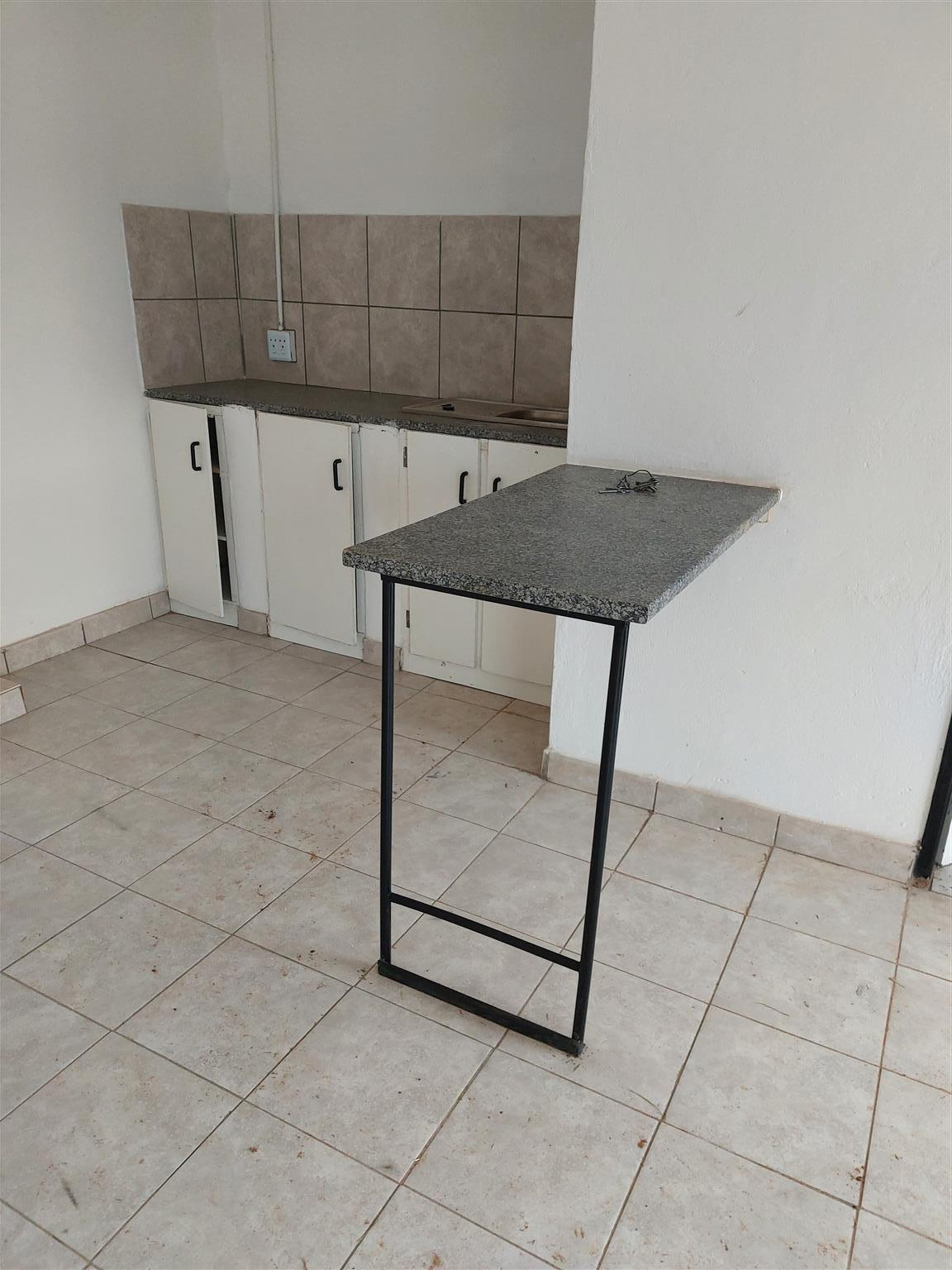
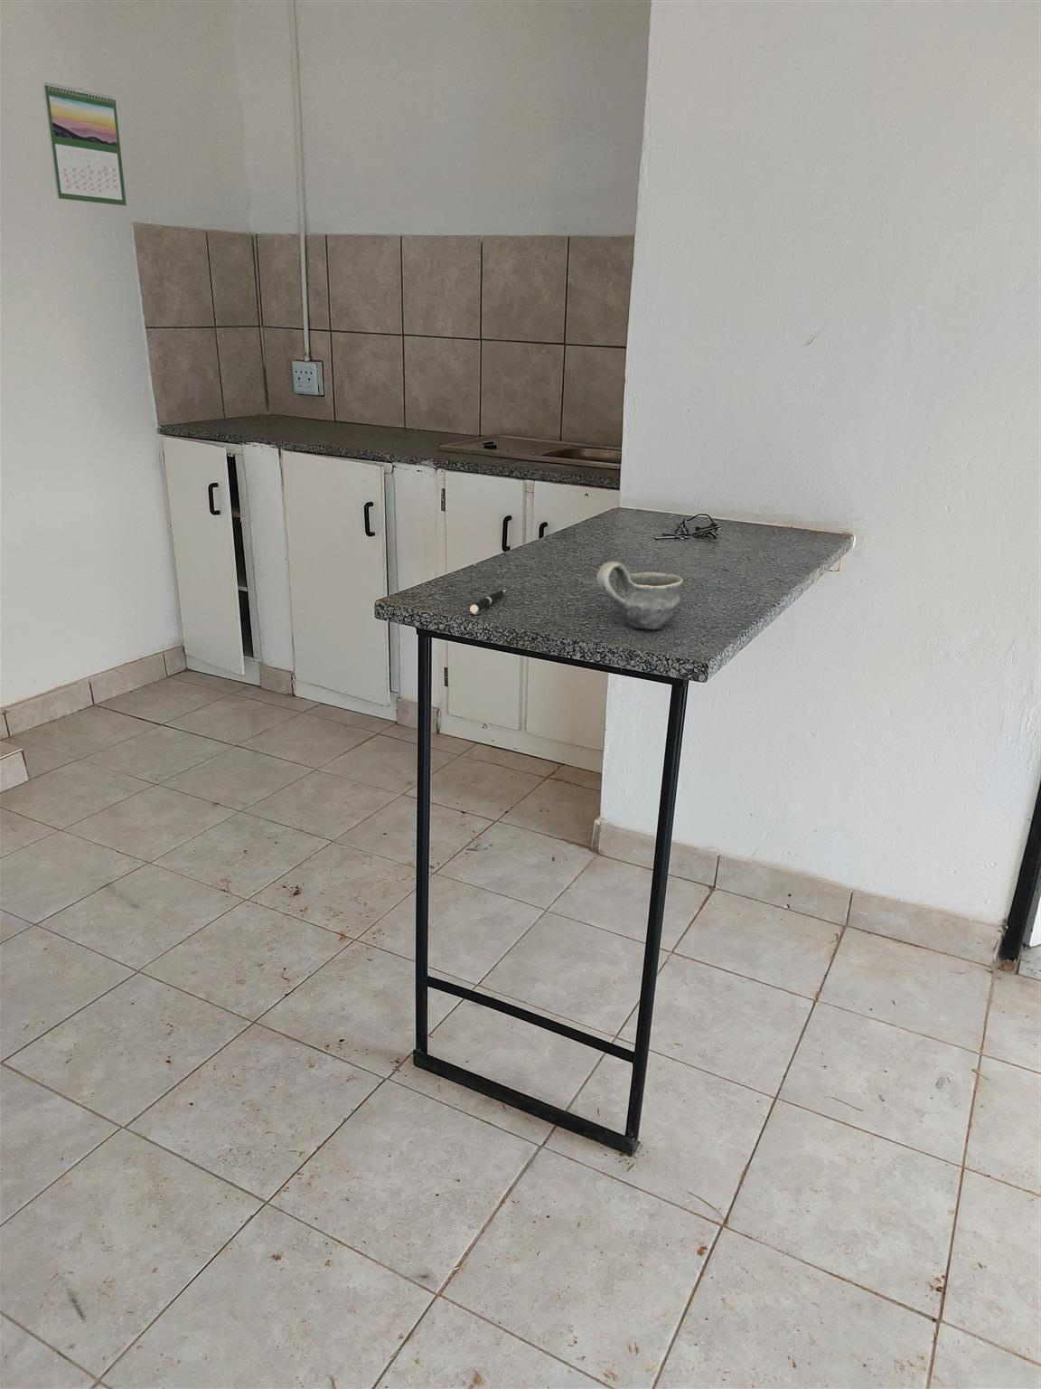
+ pen (490, 598)
+ cup (640, 593)
+ calendar (86, 145)
